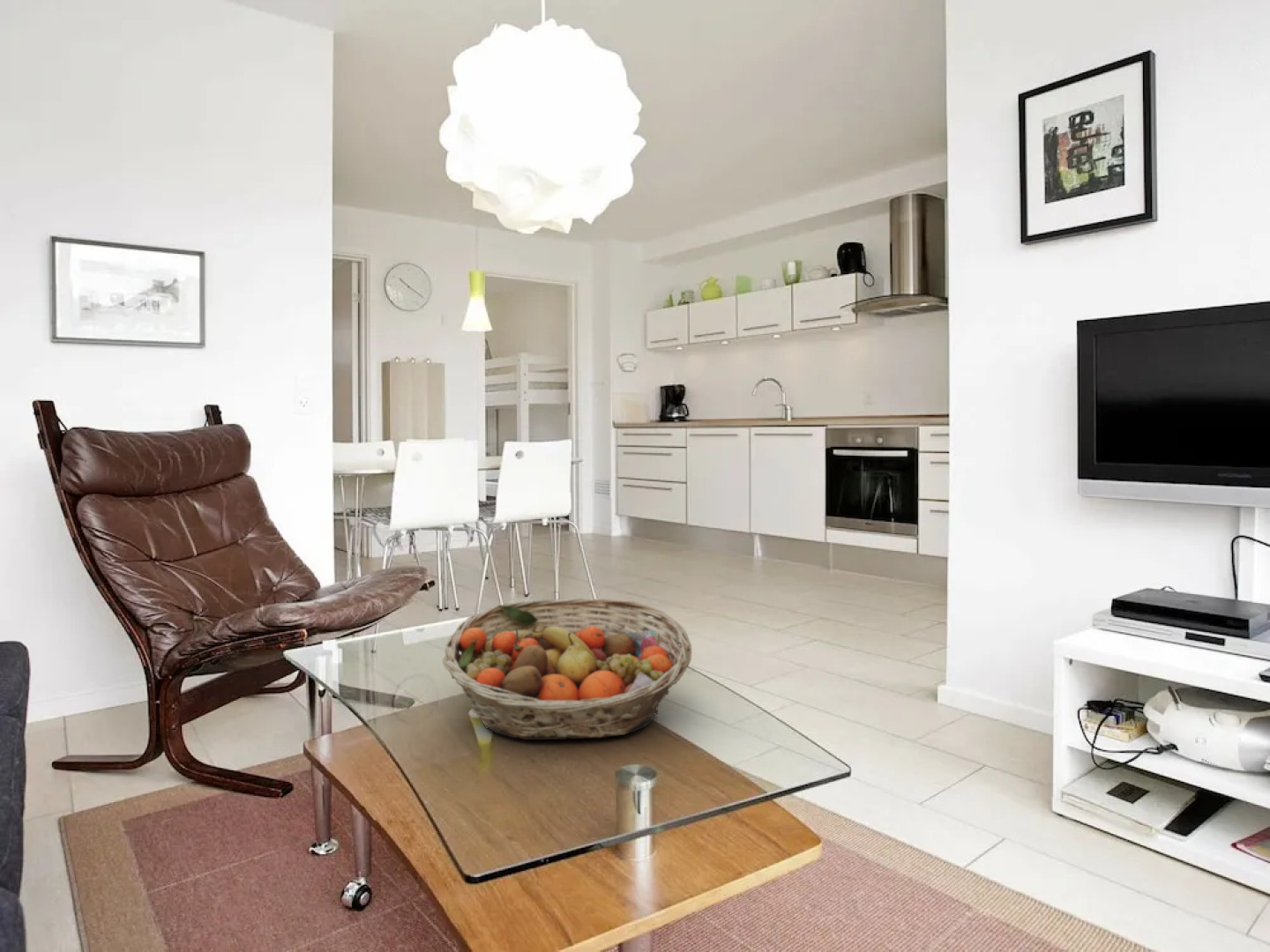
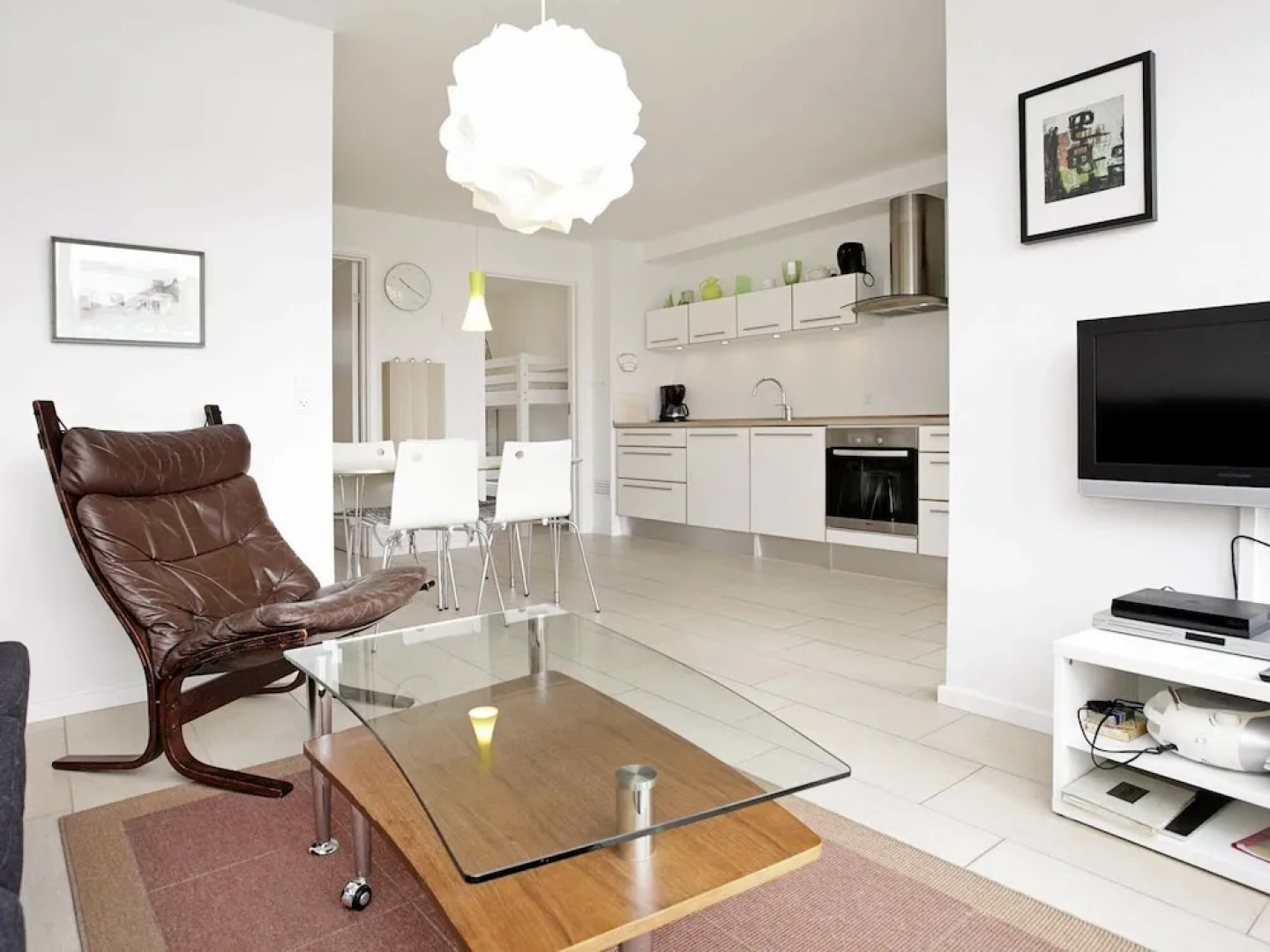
- fruit basket (568, 664)
